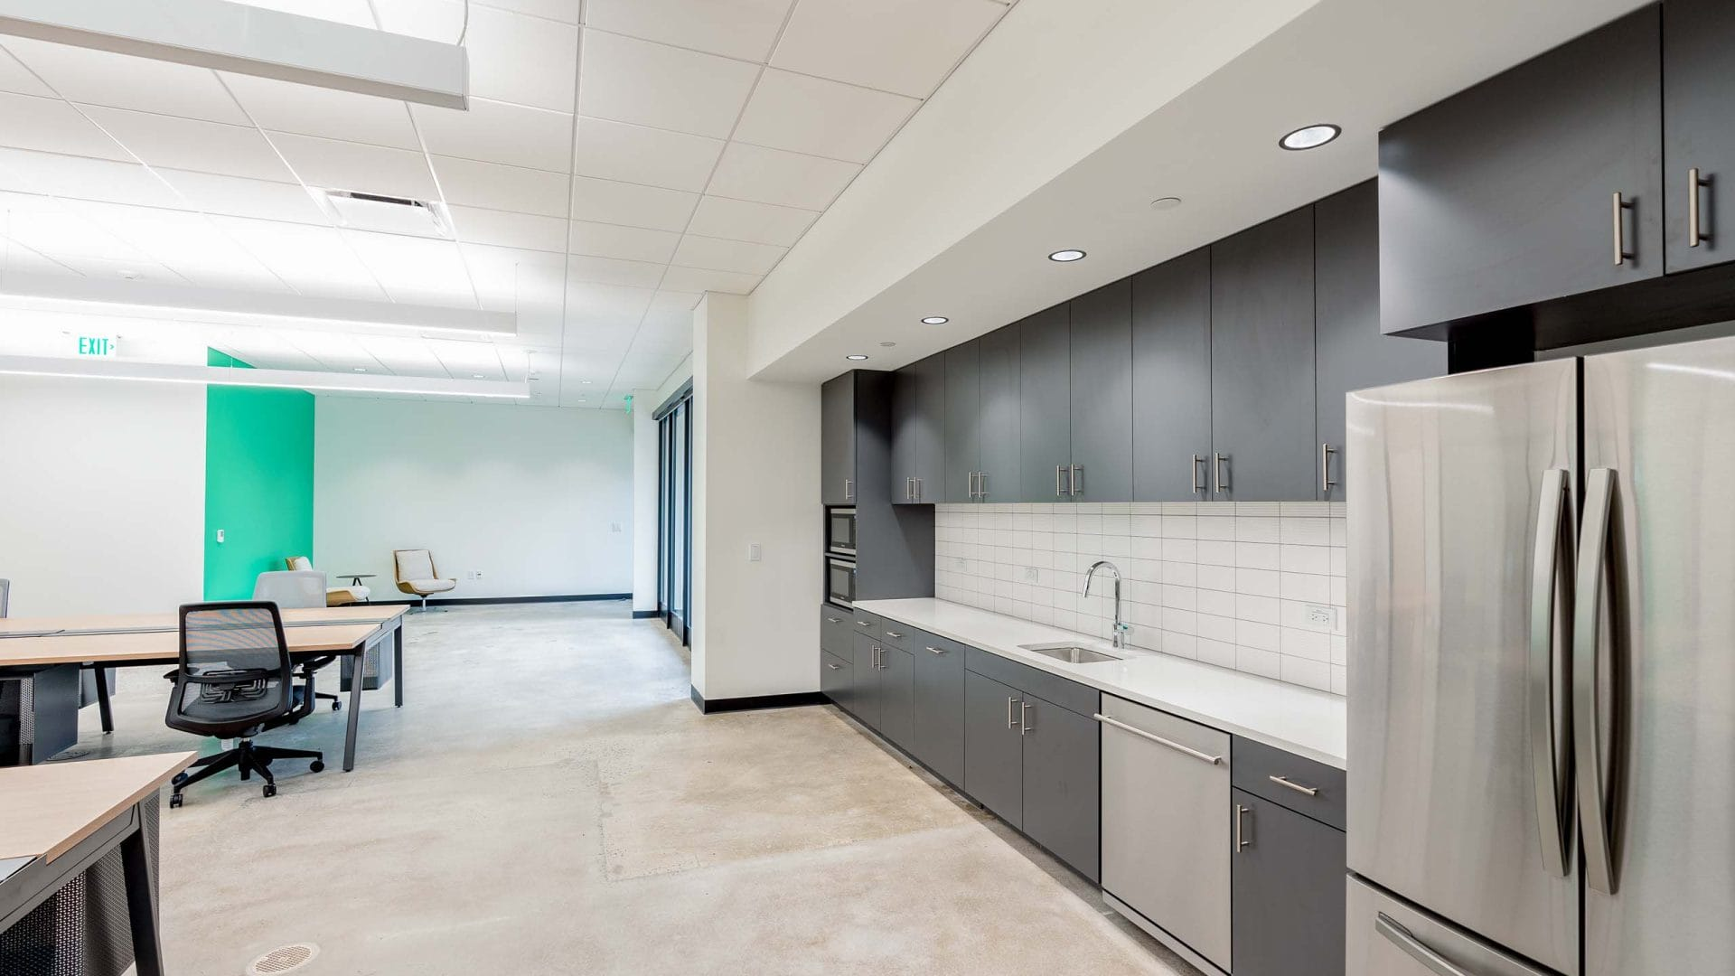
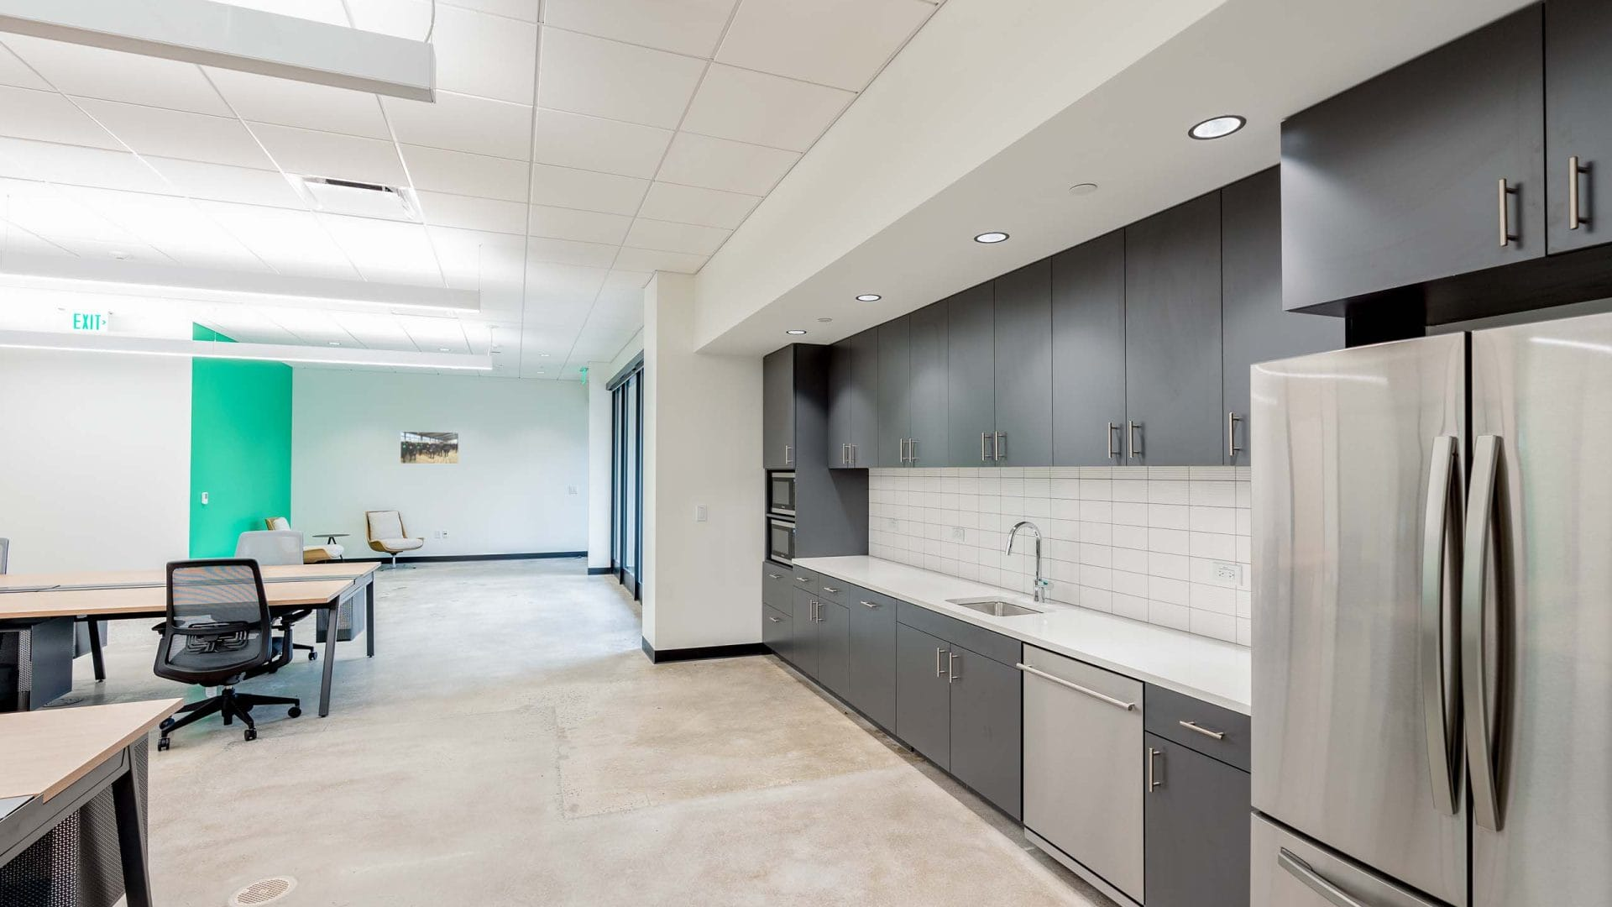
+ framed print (430, 447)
